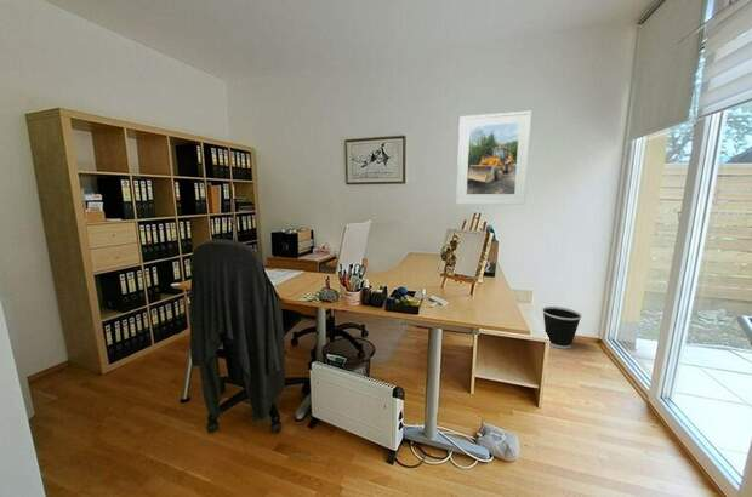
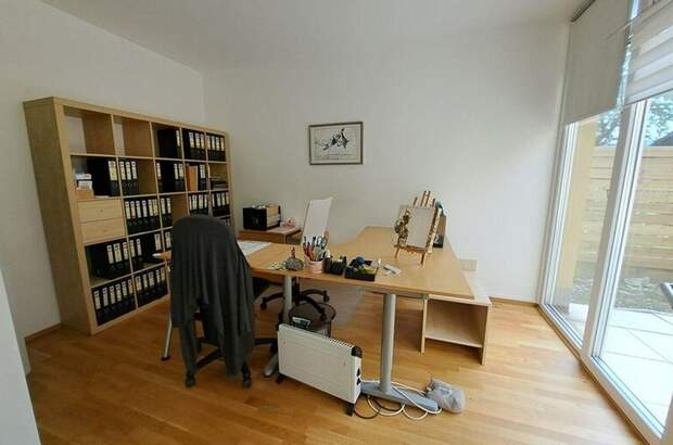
- wastebasket (559, 327)
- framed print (491, 160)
